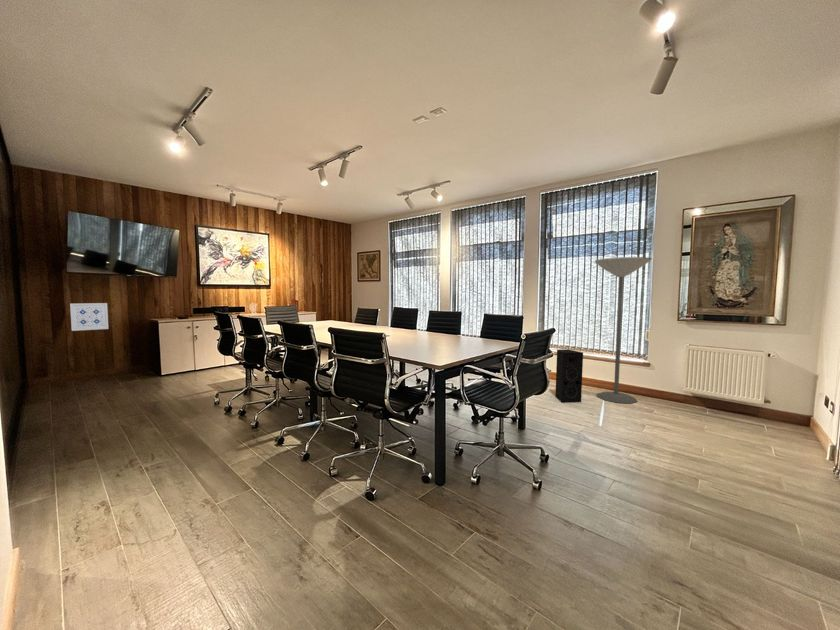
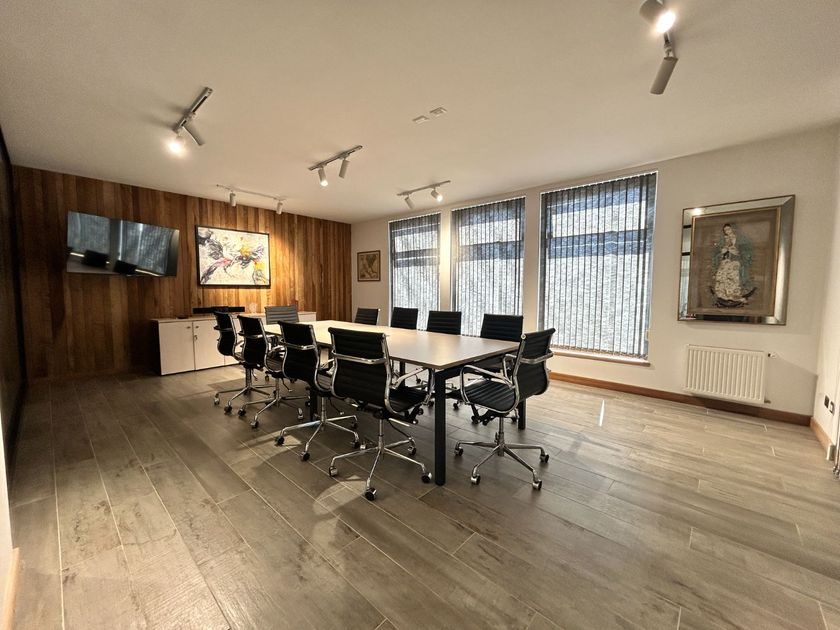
- floor lamp (618, 329)
- wall art (89, 316)
- speaker (567, 375)
